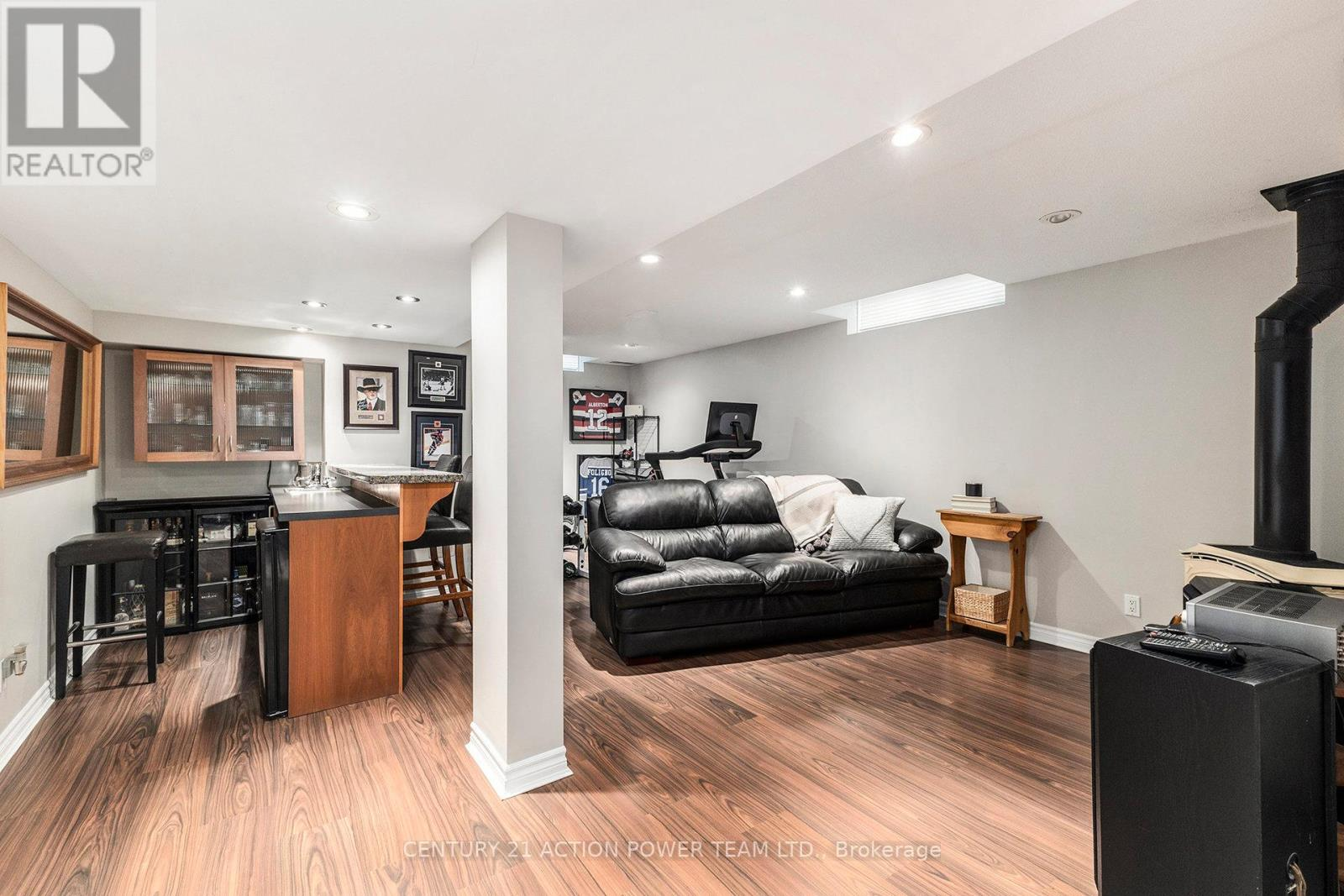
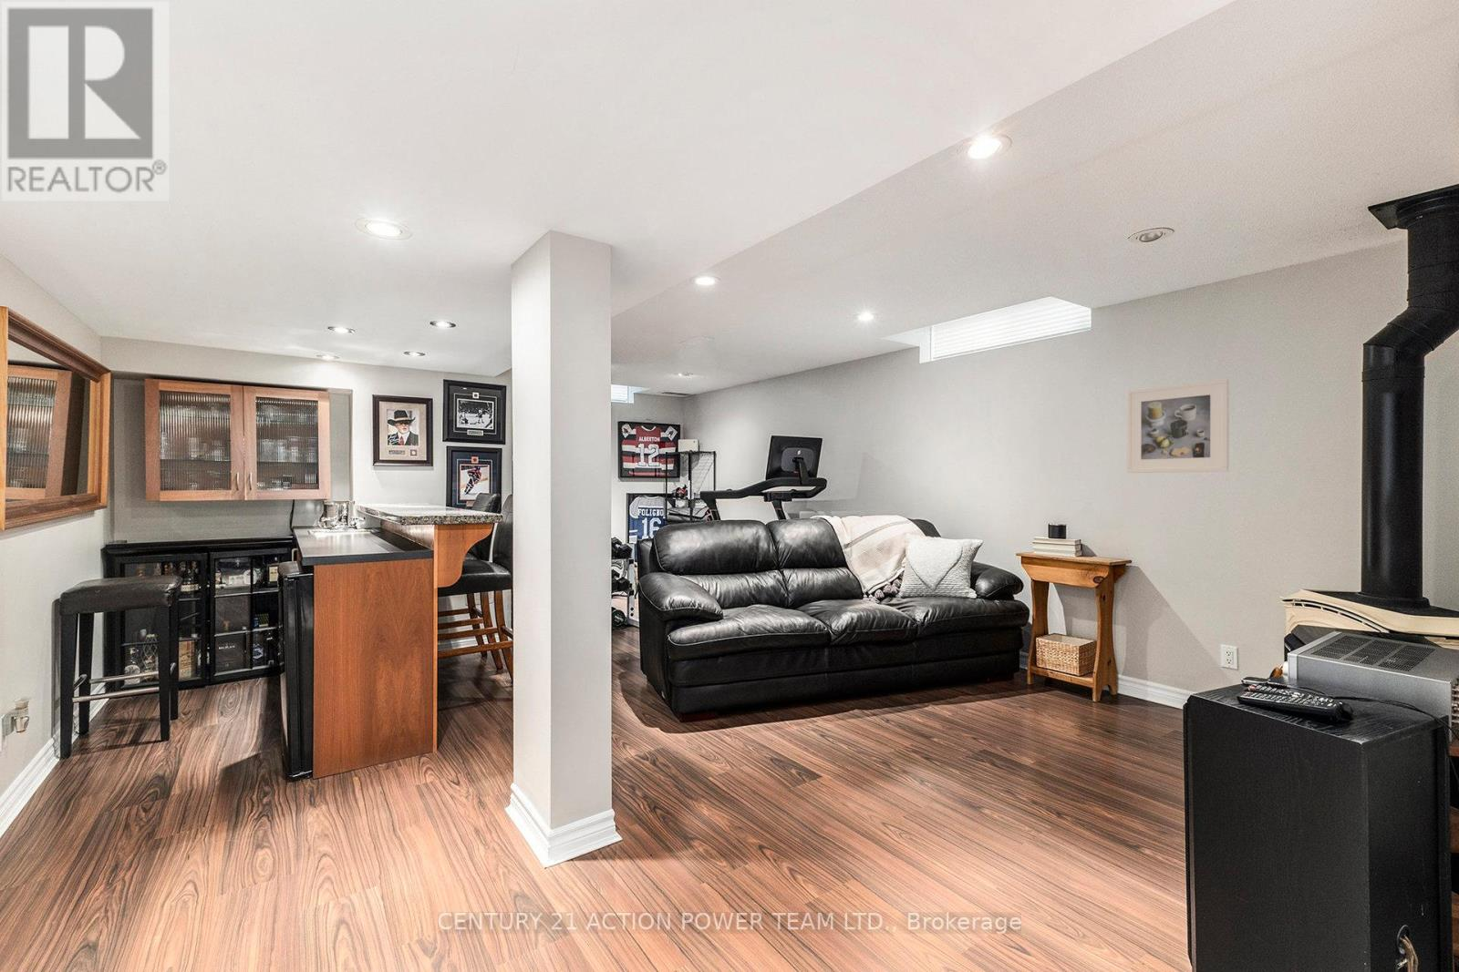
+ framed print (1175, 429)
